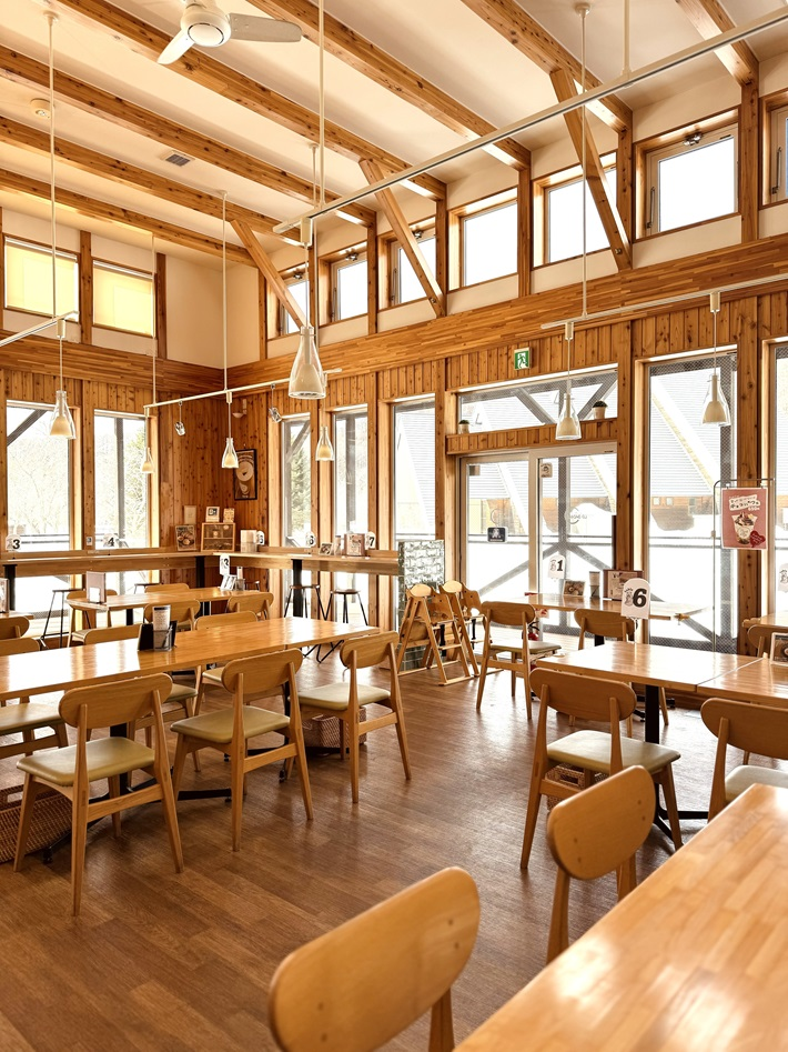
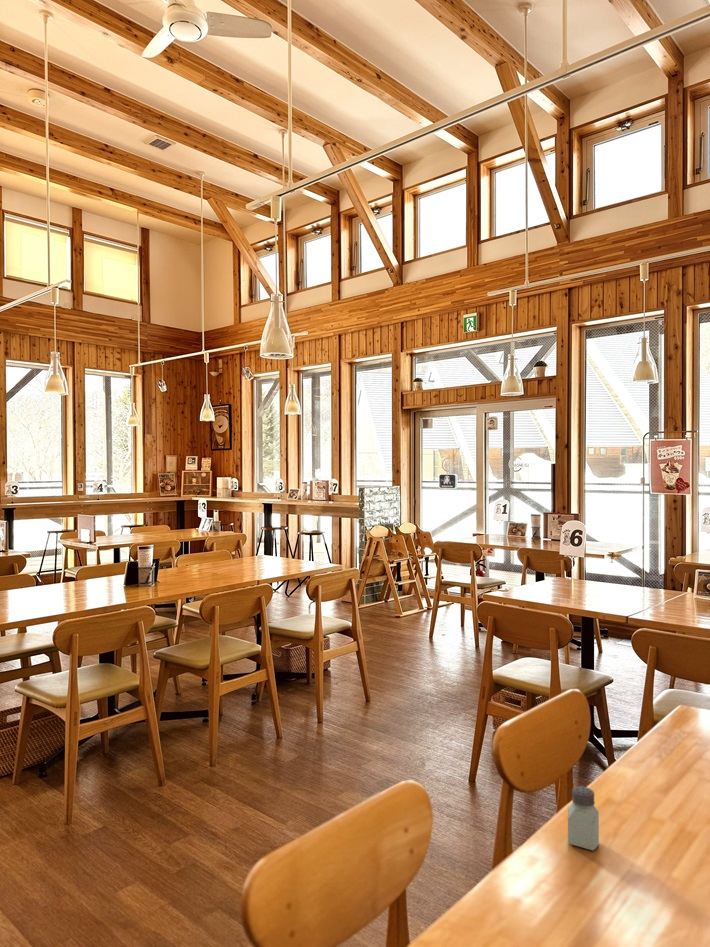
+ saltshaker (583, 816)
